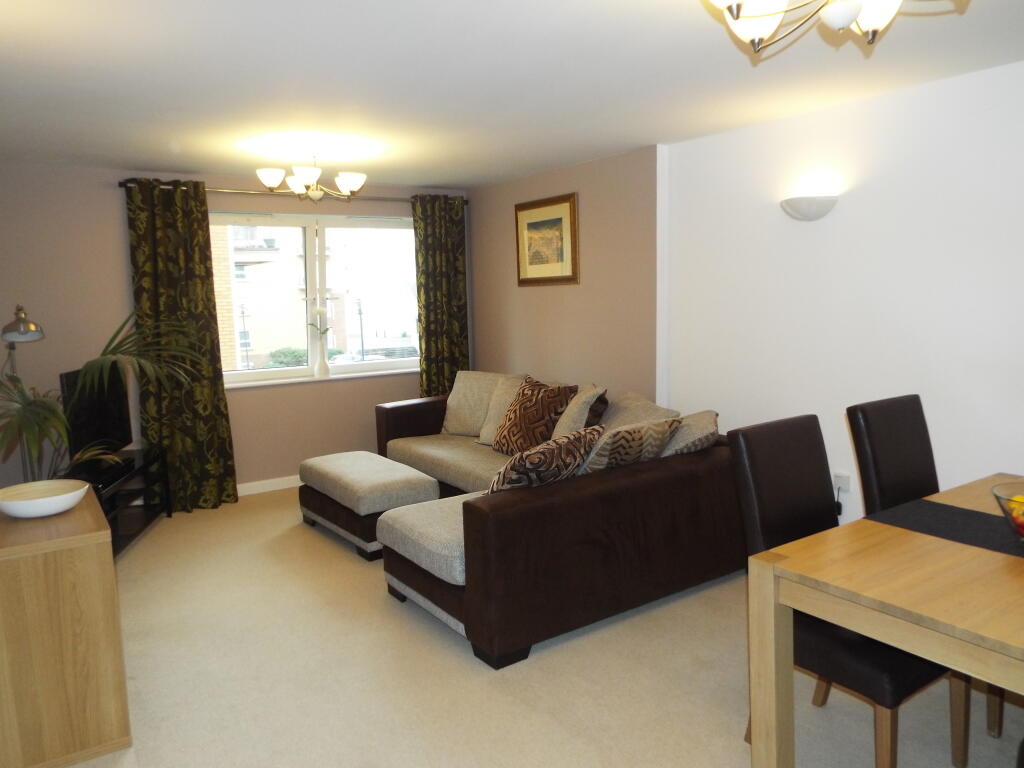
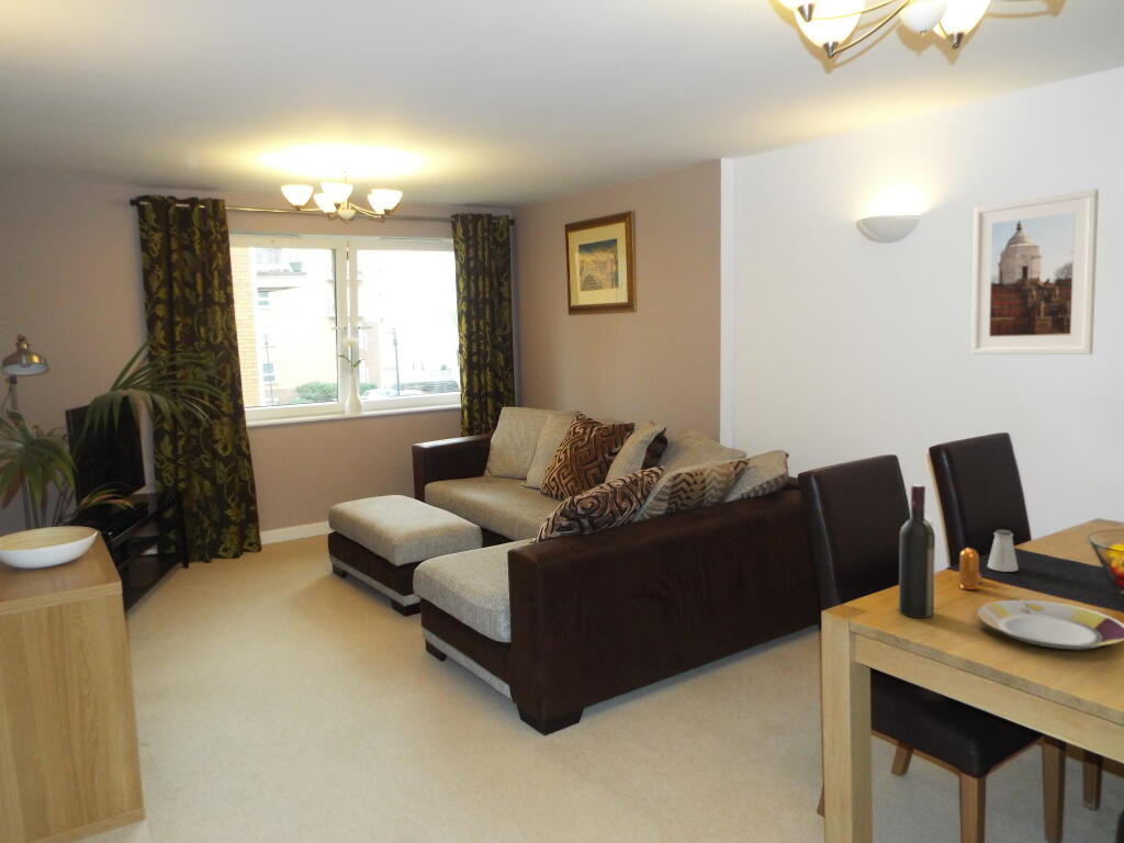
+ wine bottle (917, 549)
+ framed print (1031, 277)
+ plate (1049, 626)
+ saltshaker (1002, 549)
+ pepper shaker (970, 564)
